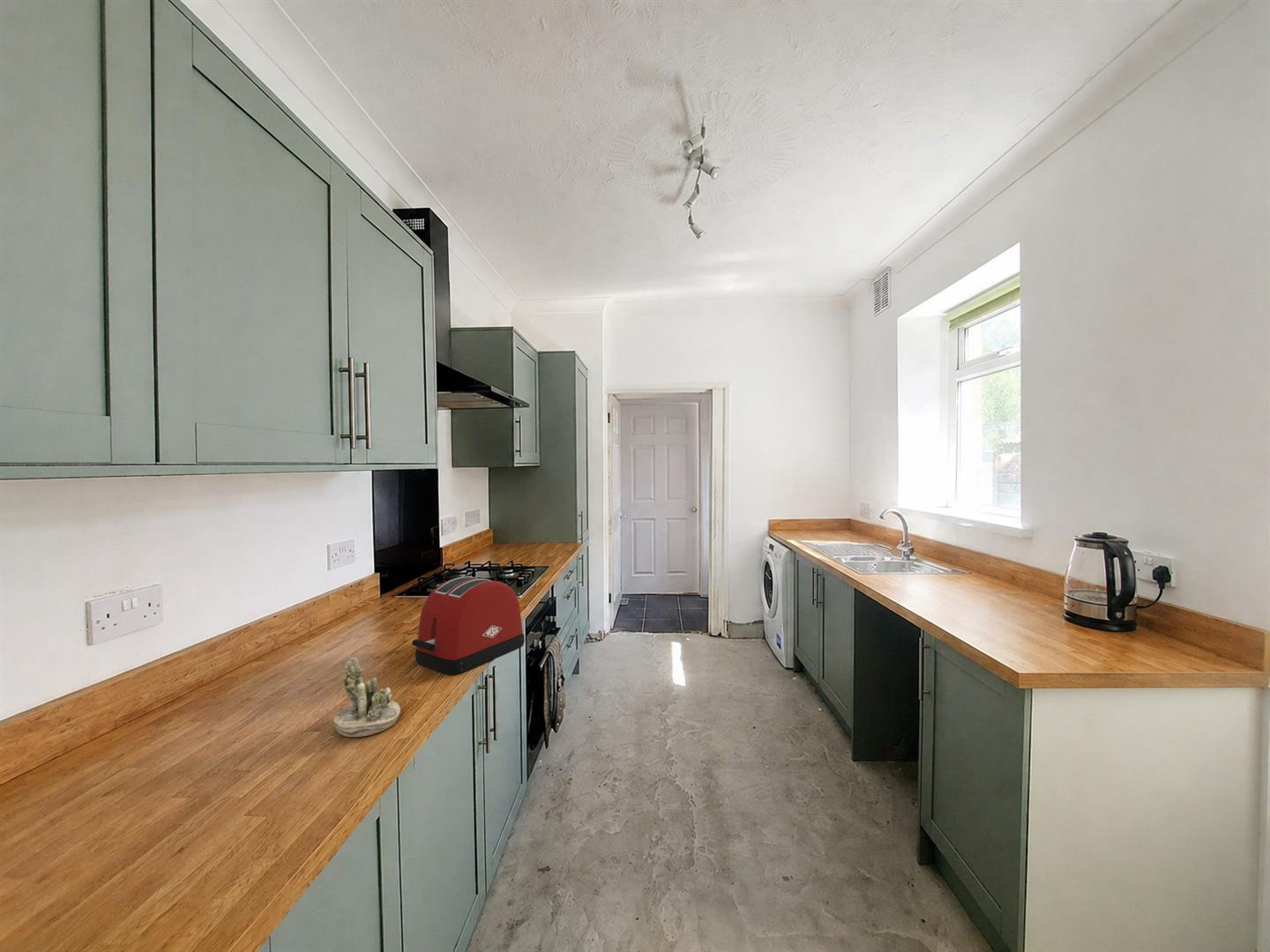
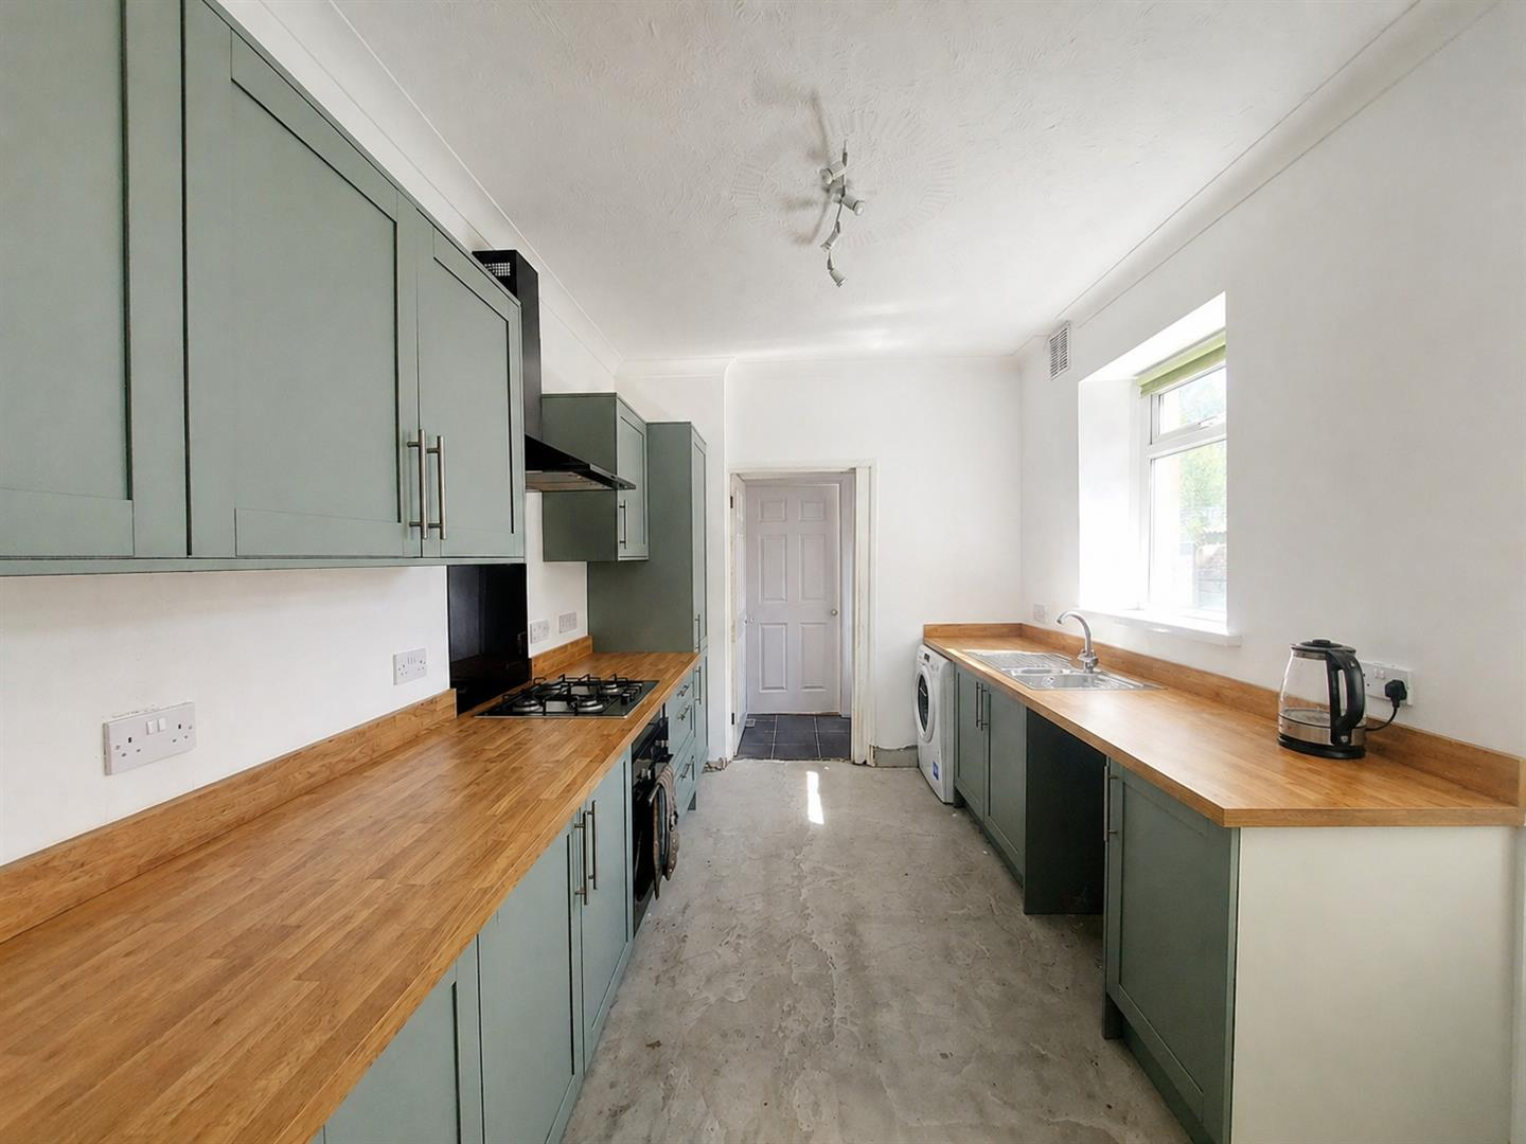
- toaster (472, 616)
- succulent planter (367, 688)
